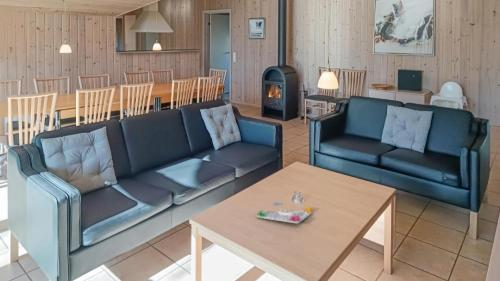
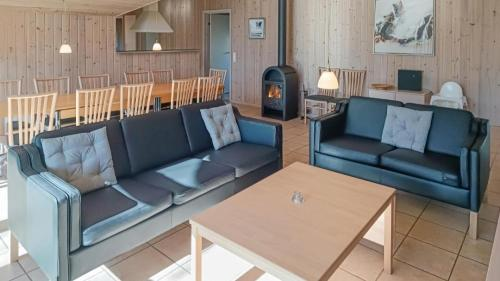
- board game (285, 211)
